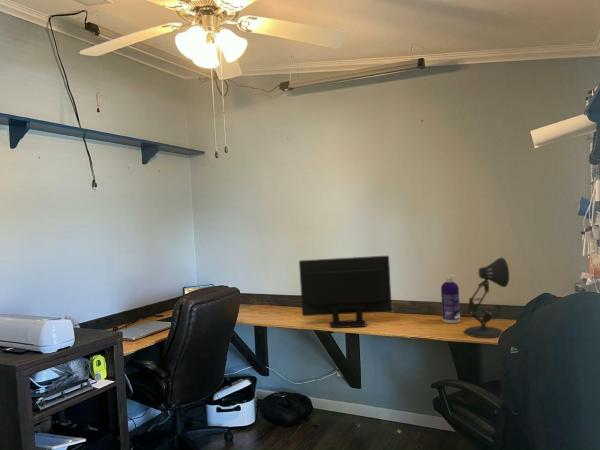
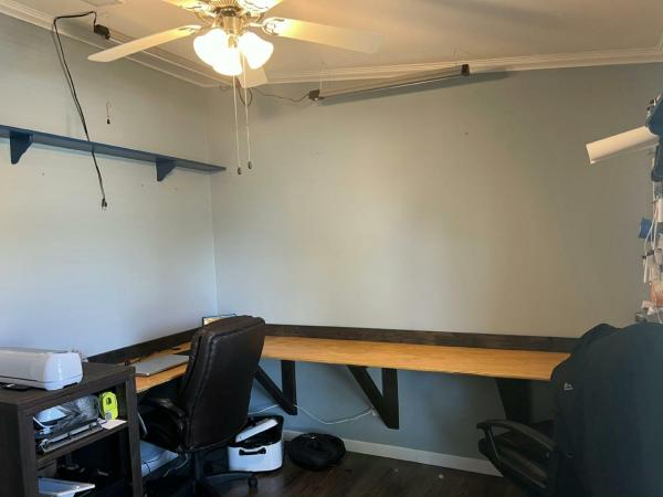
- spray bottle (450, 297)
- desk lamp (483, 295)
- computer monitor (345, 291)
